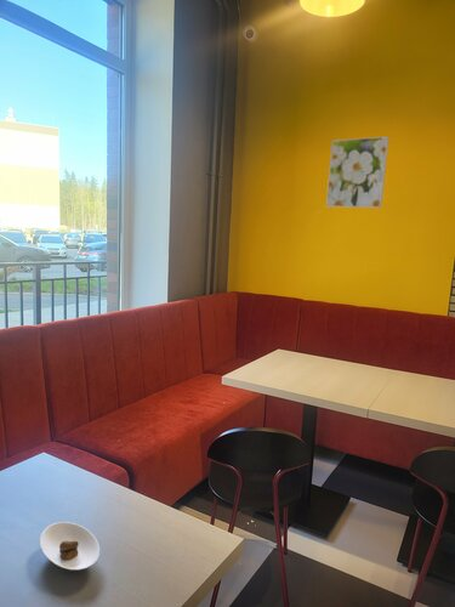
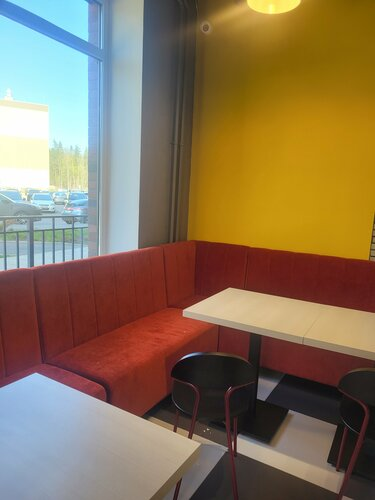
- saucer (69, 549)
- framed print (356, 172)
